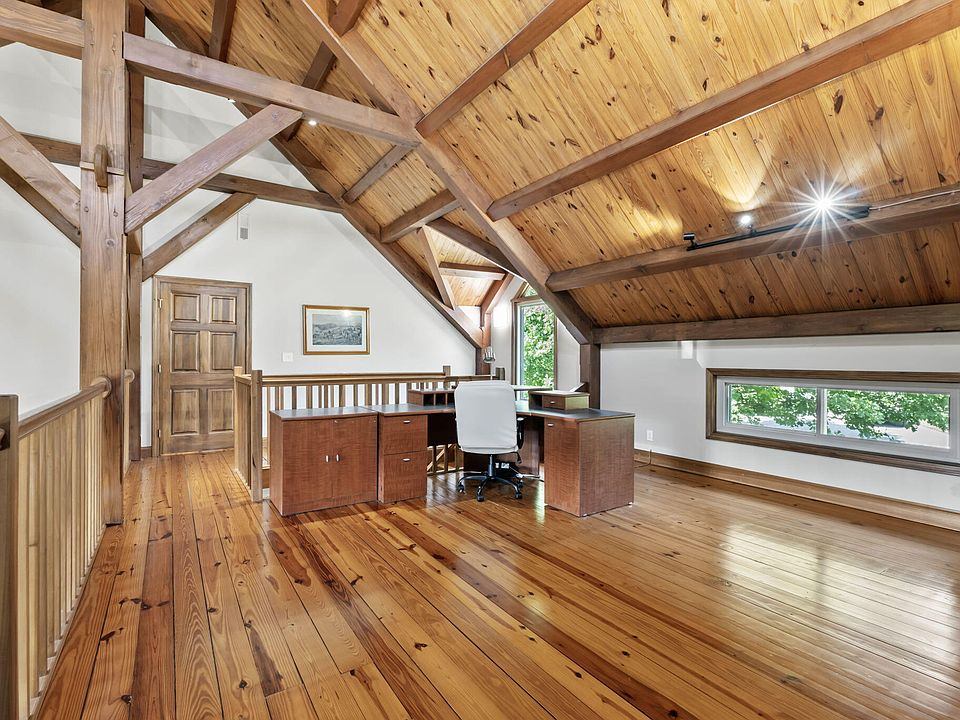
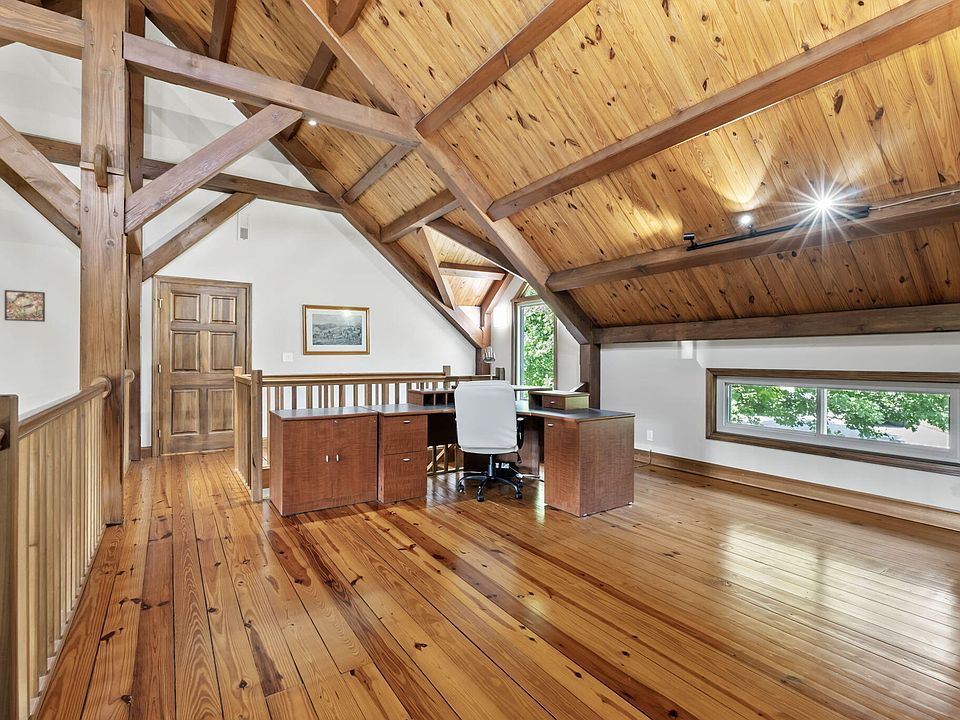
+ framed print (25, 306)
